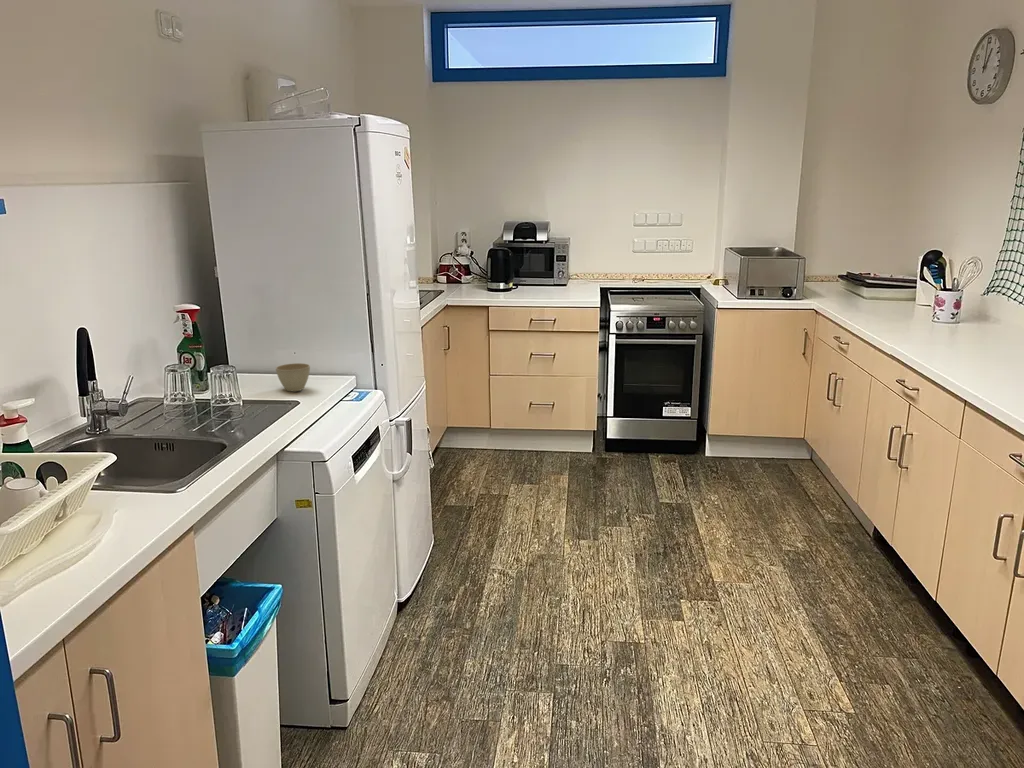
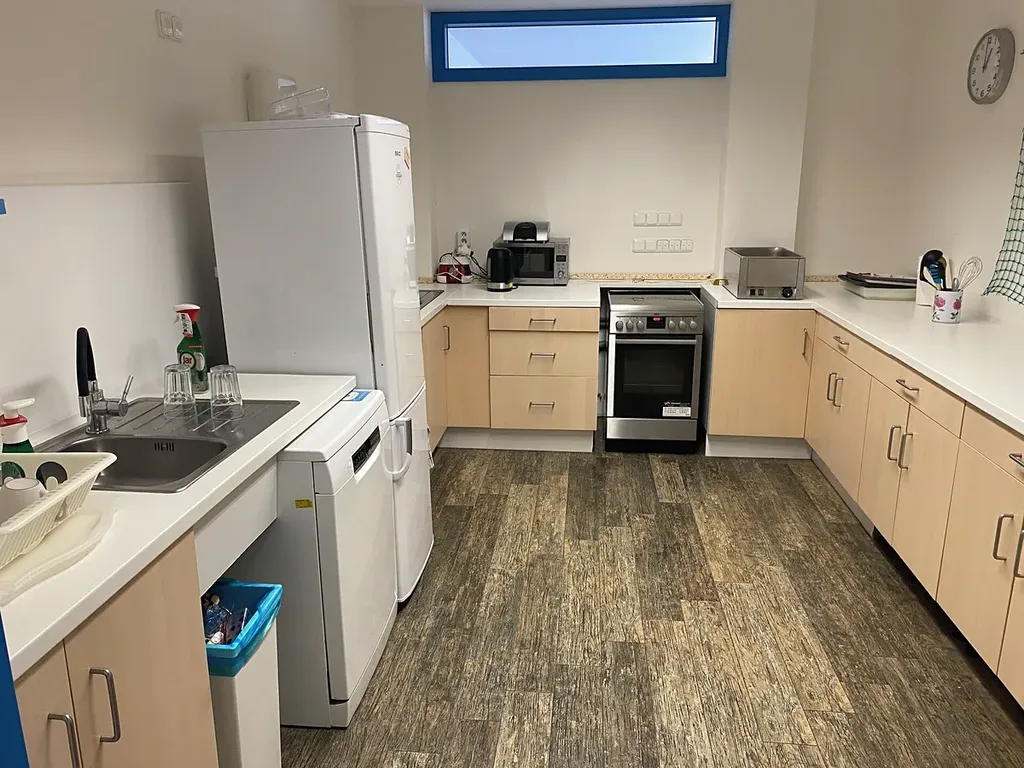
- flower pot (293, 378)
